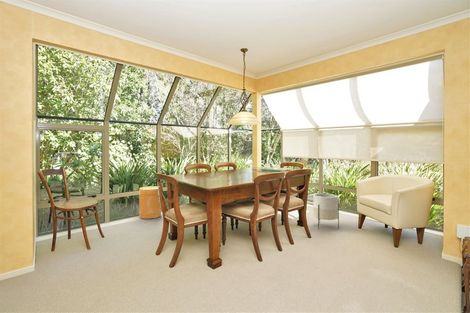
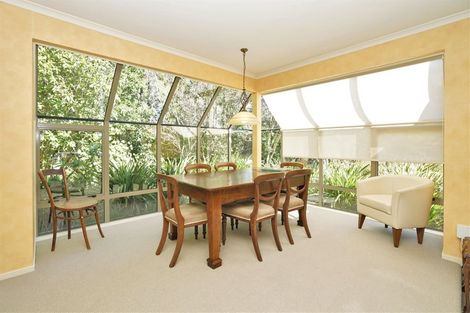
- planter (325, 211)
- basket (150, 201)
